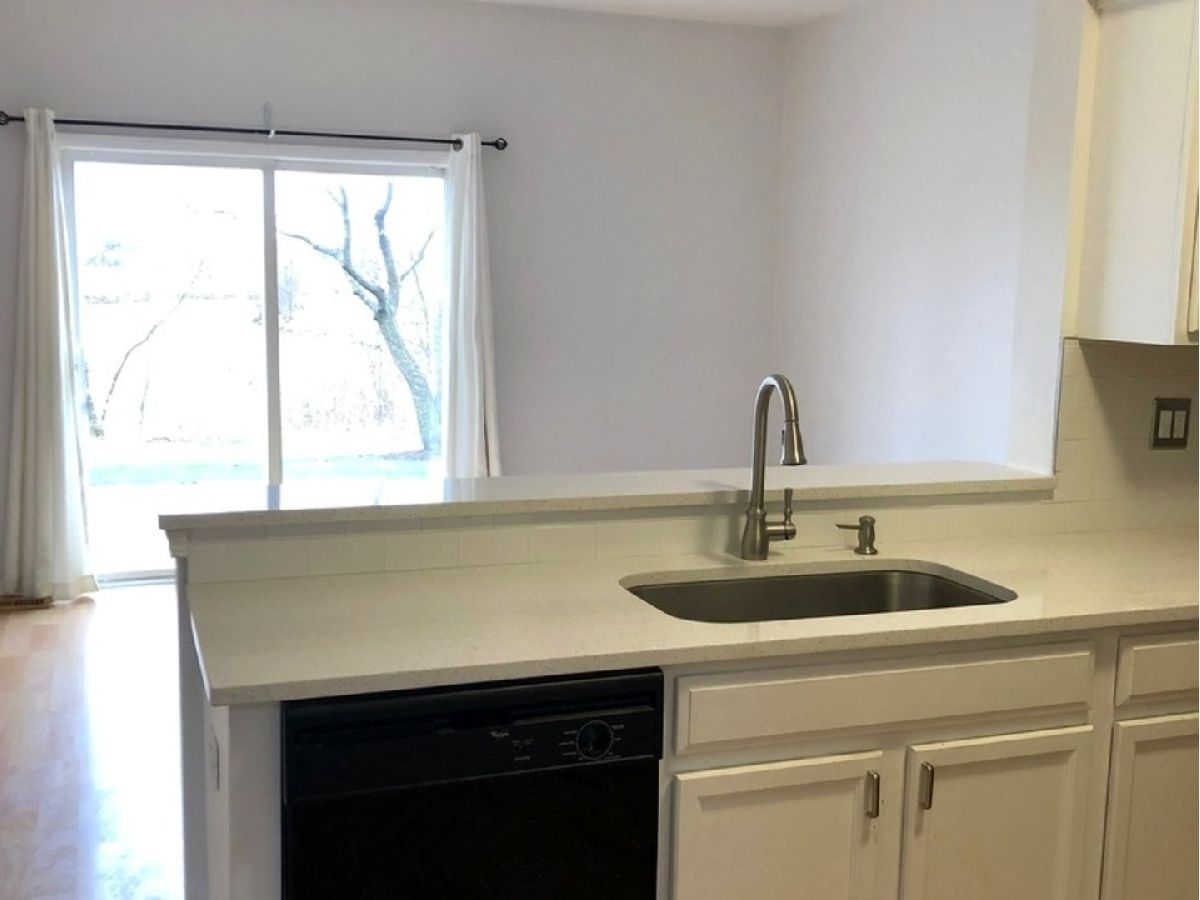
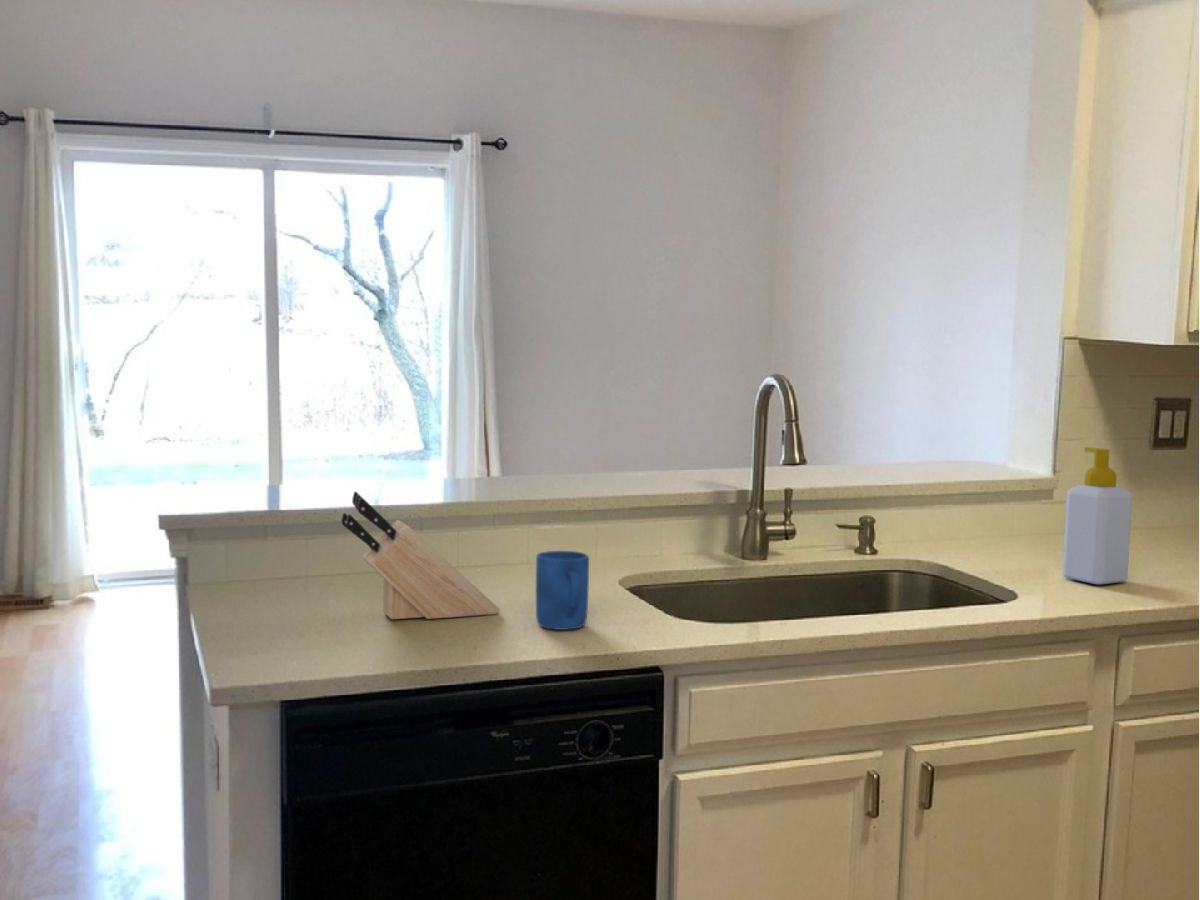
+ mug (565, 592)
+ soap bottle (1098, 514)
+ knife block (419, 553)
